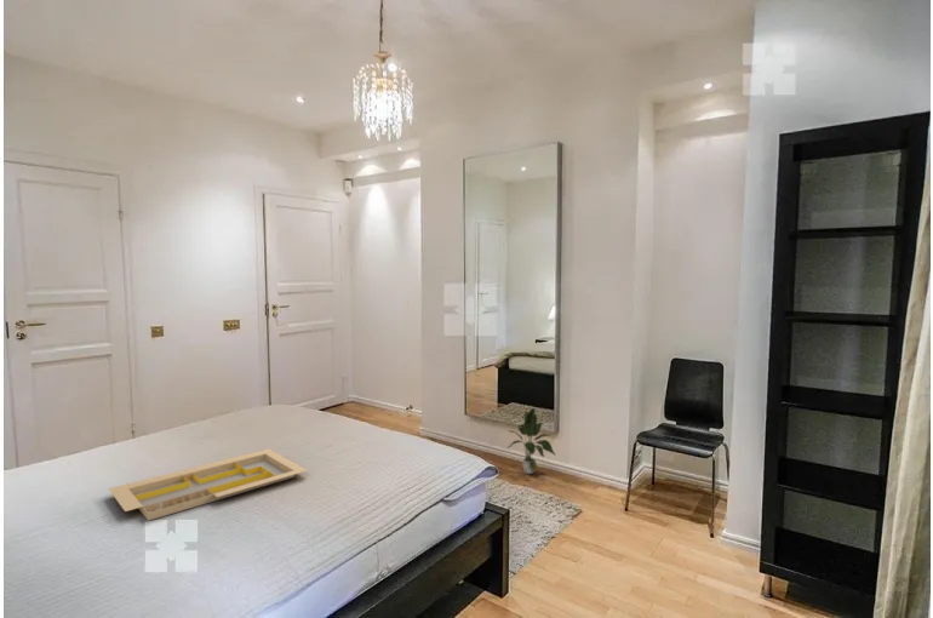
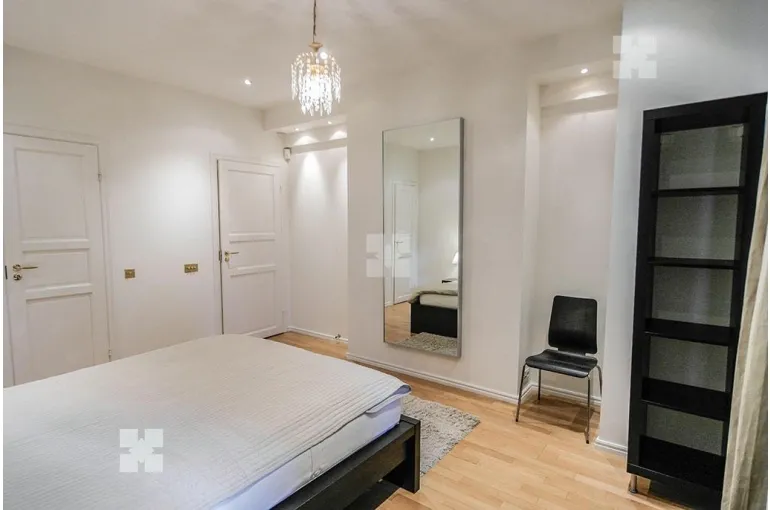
- serving tray (212, 482)
- potted plant (528, 442)
